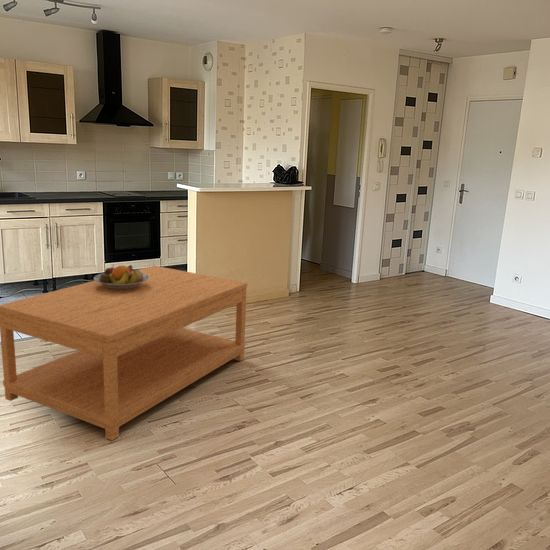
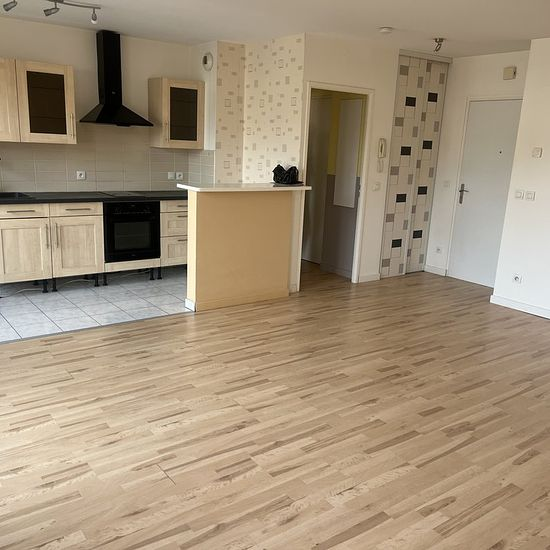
- fruit bowl (121, 275)
- coffee table (136, 335)
